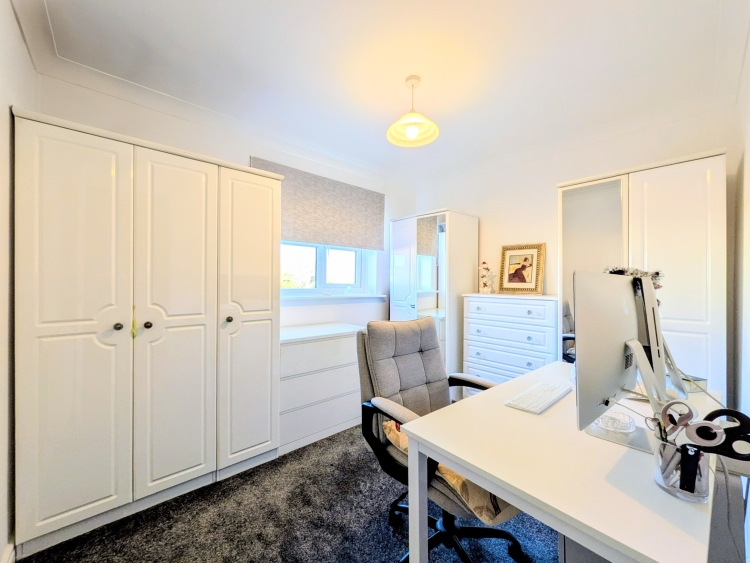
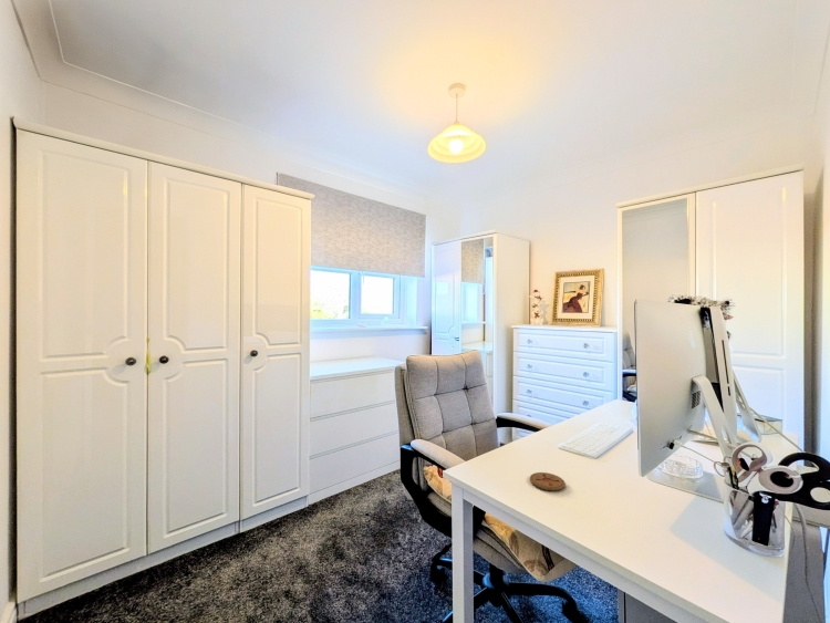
+ coaster (547, 480)
